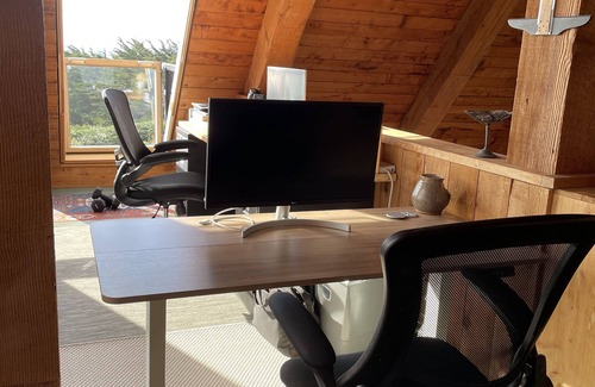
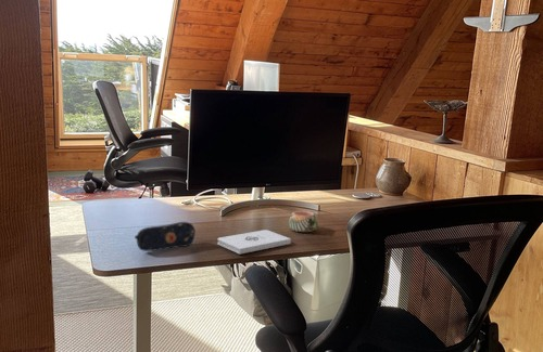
+ notepad (253, 240)
+ pencil case (166, 236)
+ mug (305, 222)
